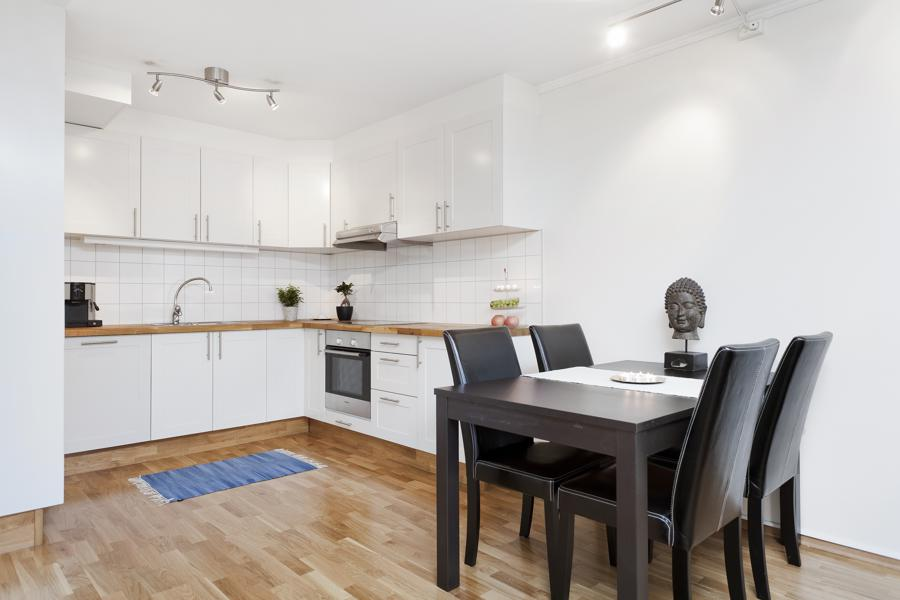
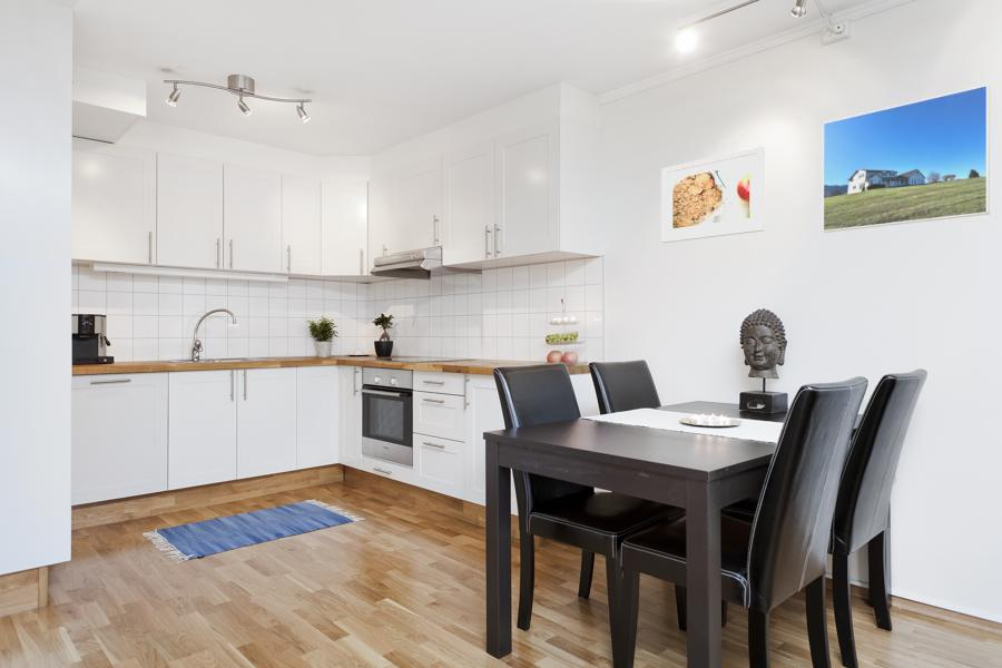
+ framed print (898, 165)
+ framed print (709, 197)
